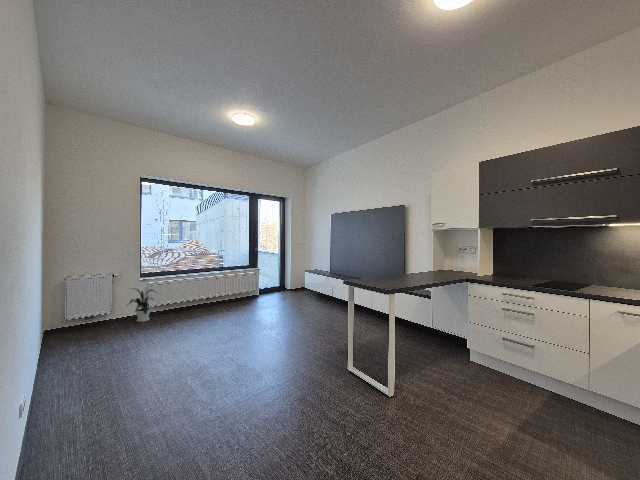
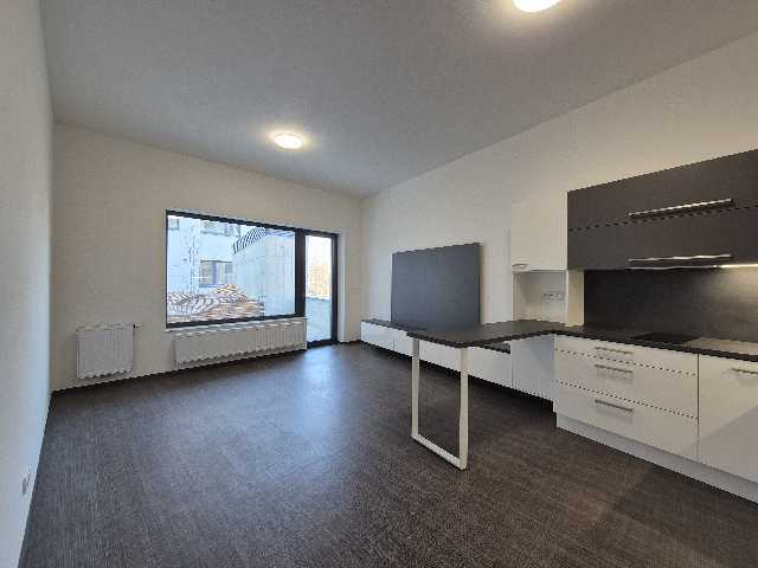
- house plant (142, 304)
